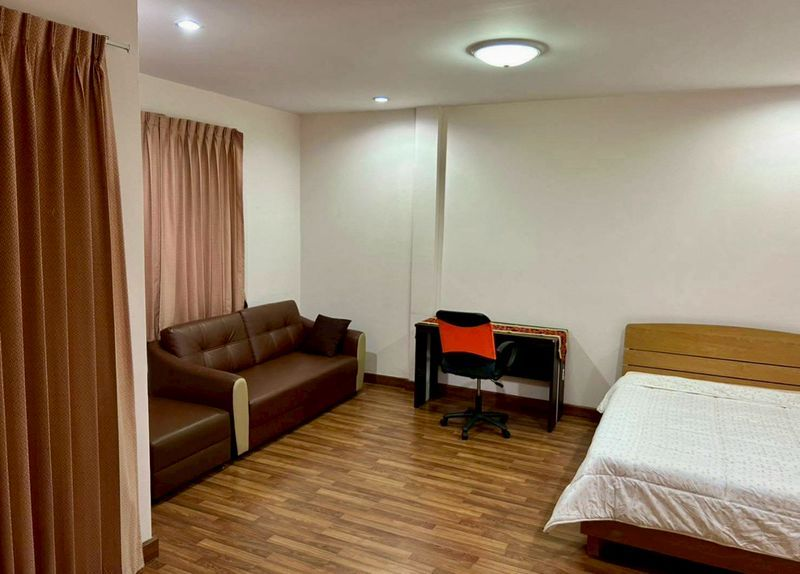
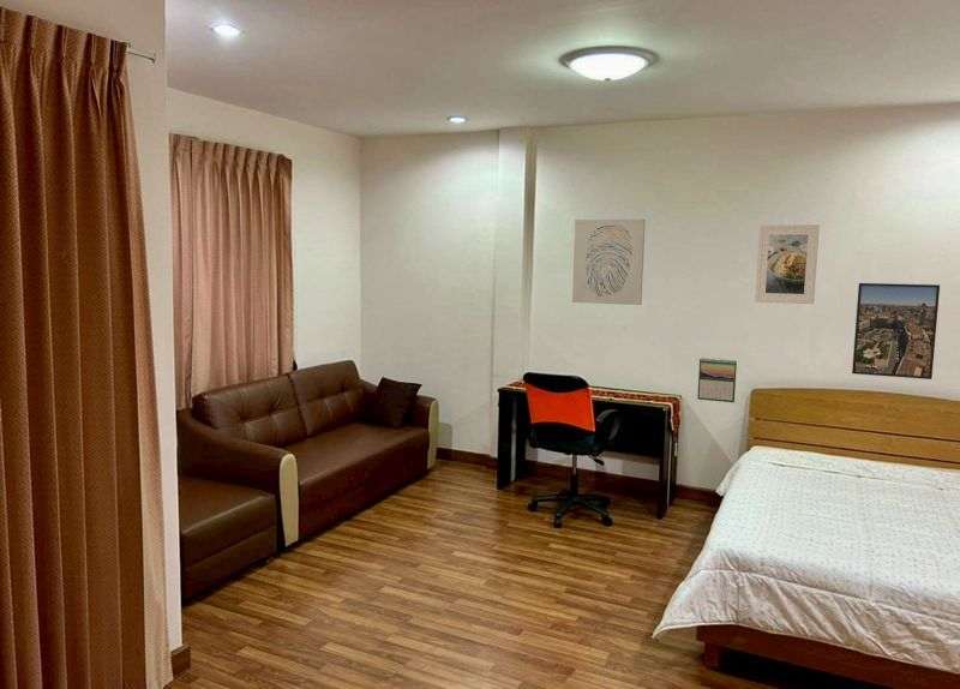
+ calendar (716, 379)
+ wall art (607, 262)
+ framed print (894, 330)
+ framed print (786, 264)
